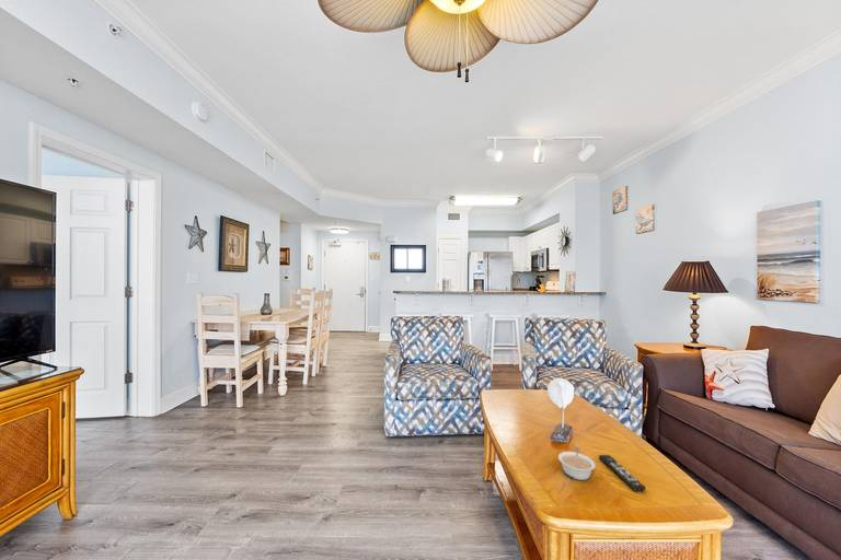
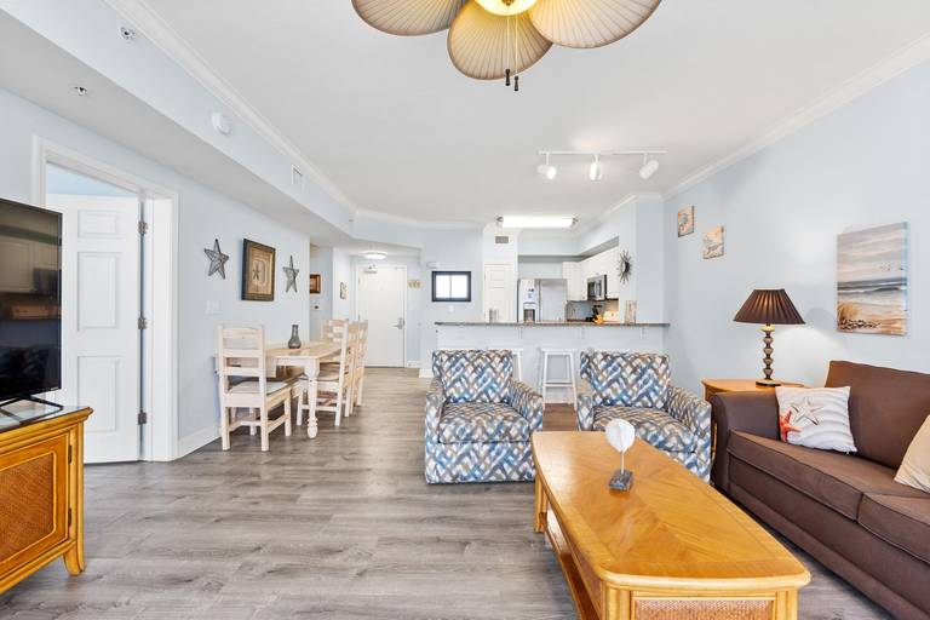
- legume (575, 464)
- remote control (620, 470)
